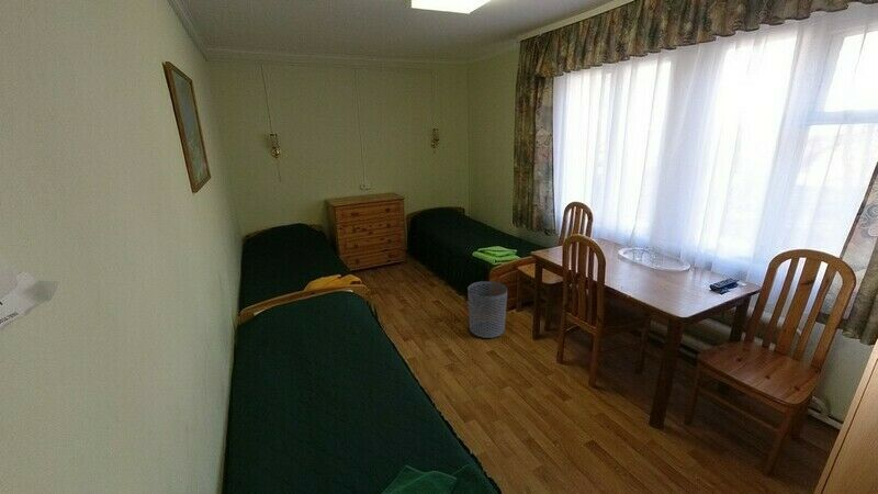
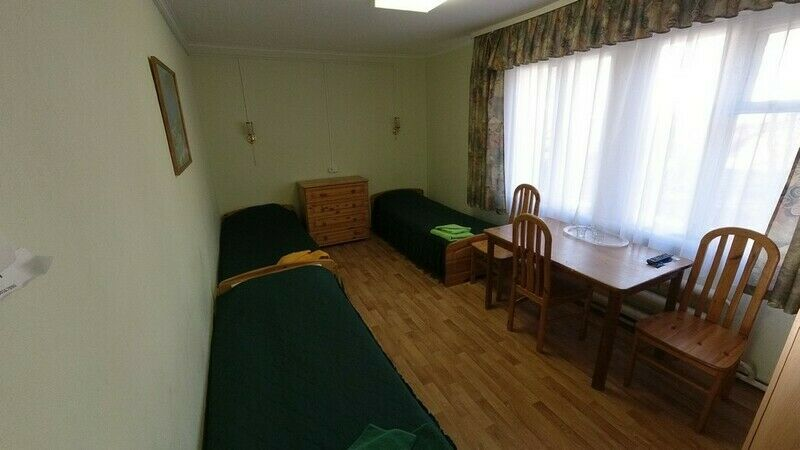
- waste bin (486, 310)
